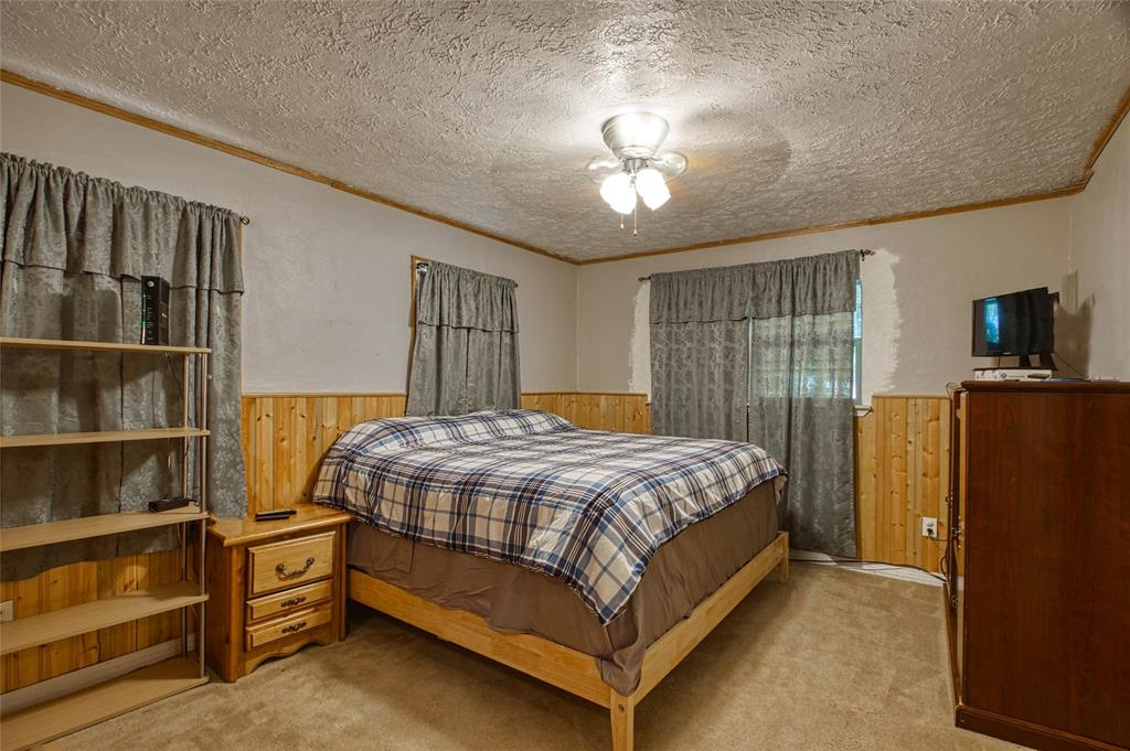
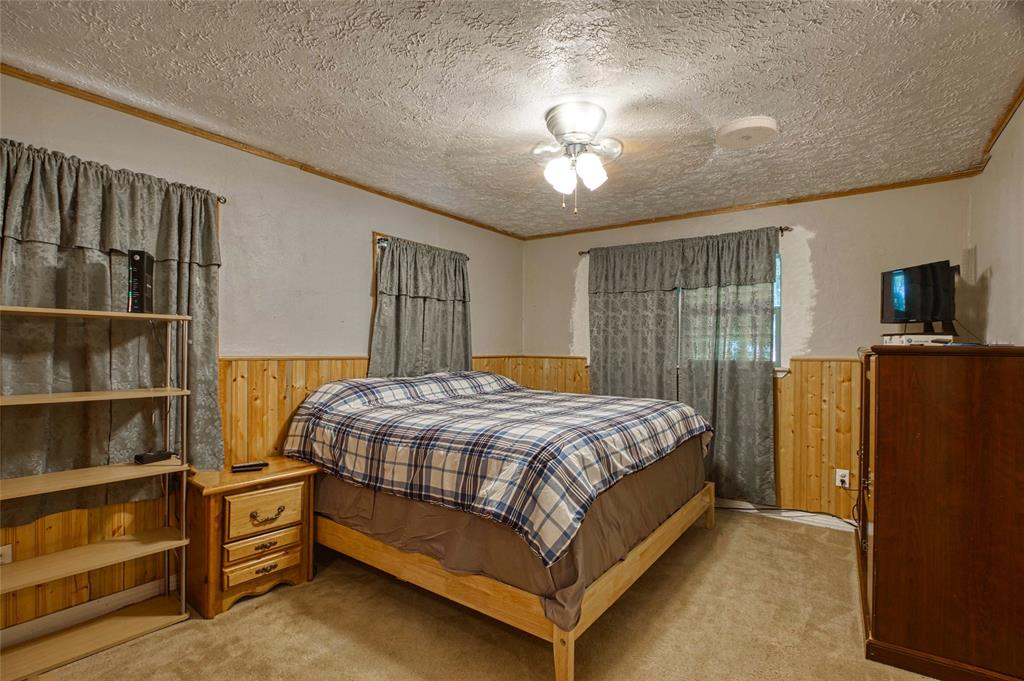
+ smoke detector (745, 133)
